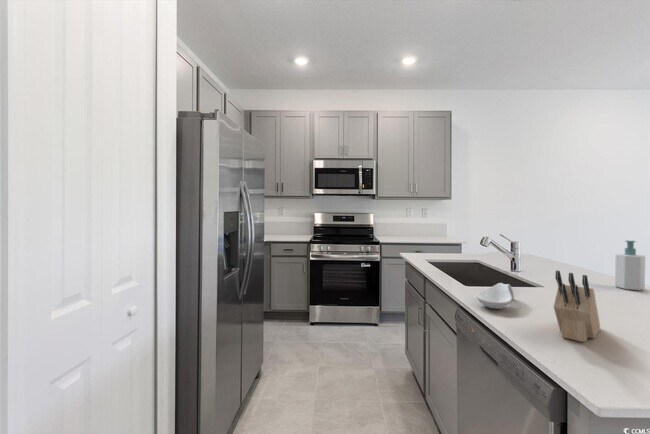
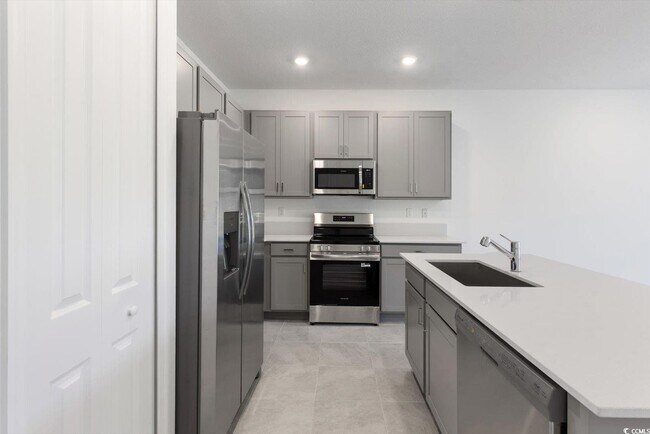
- spoon rest (498, 294)
- soap bottle (629, 264)
- knife block (577, 301)
